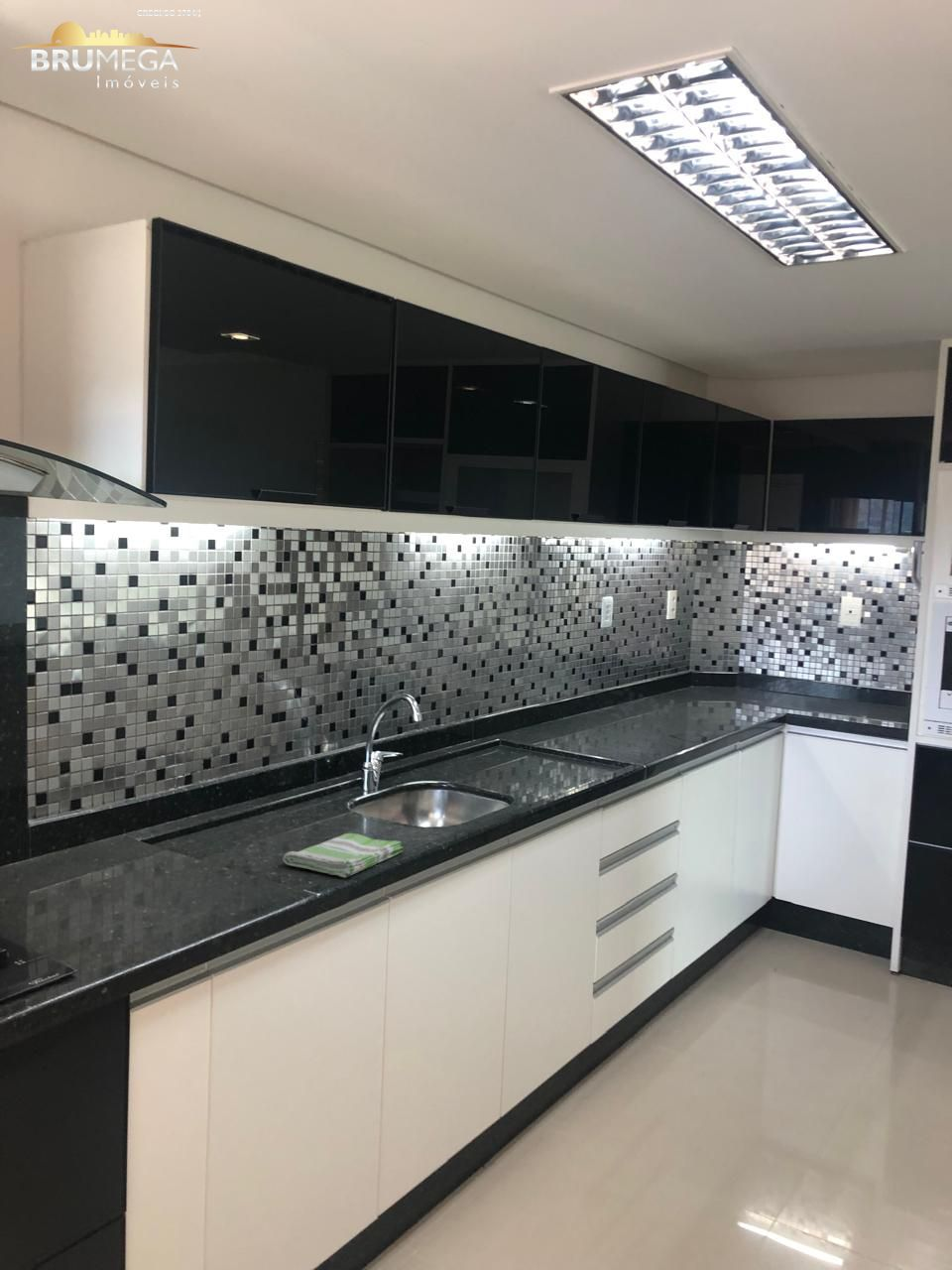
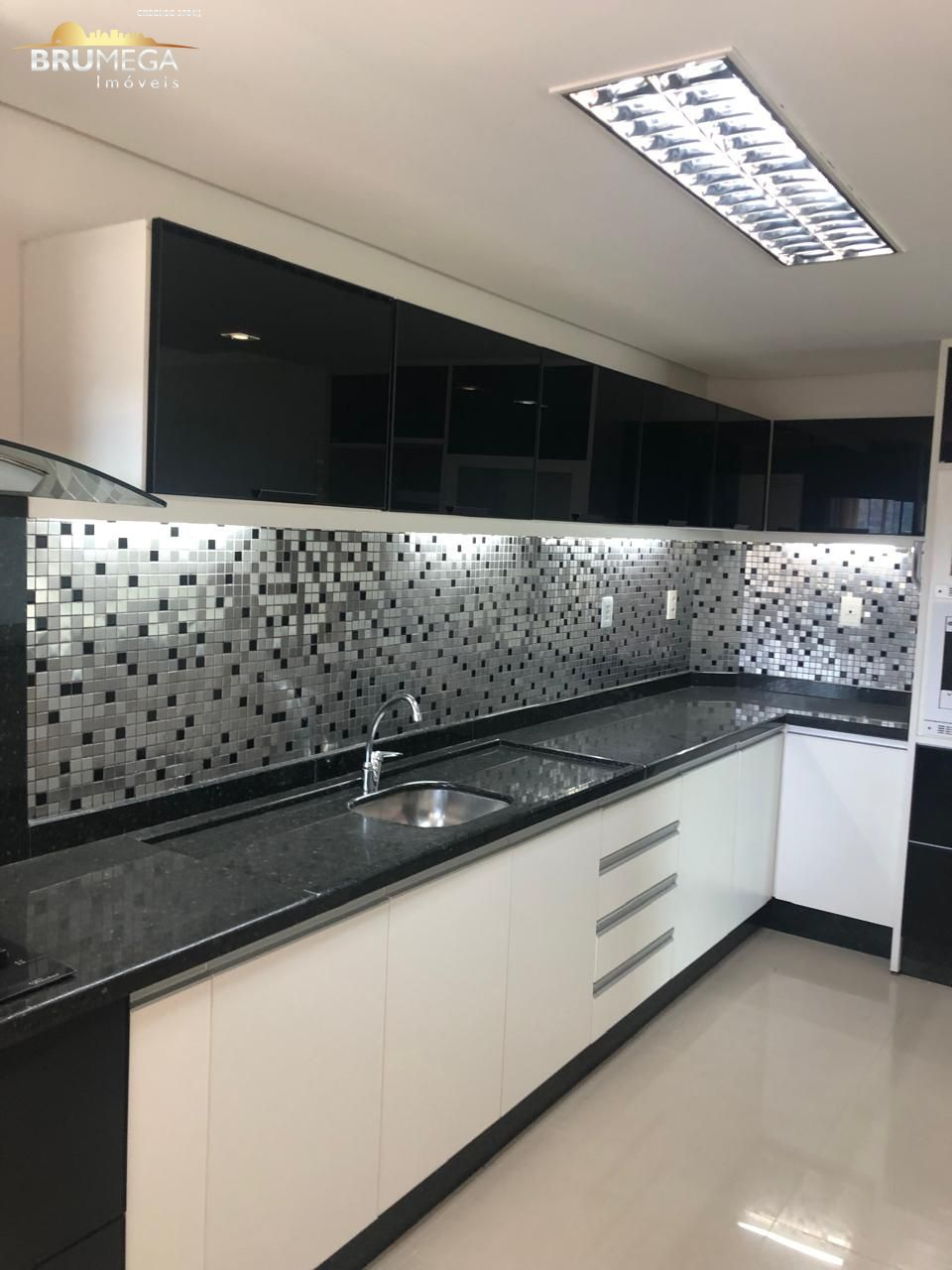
- dish towel (344, 850)
